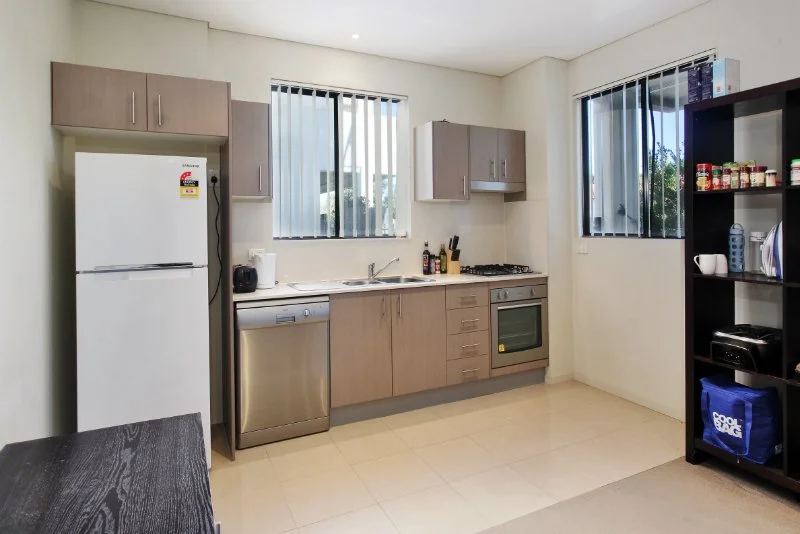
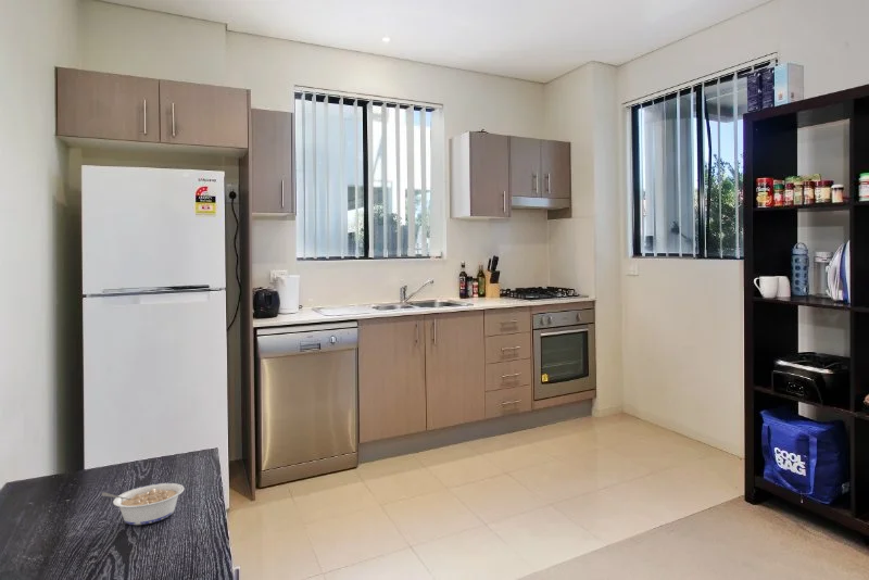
+ legume (147, 503)
